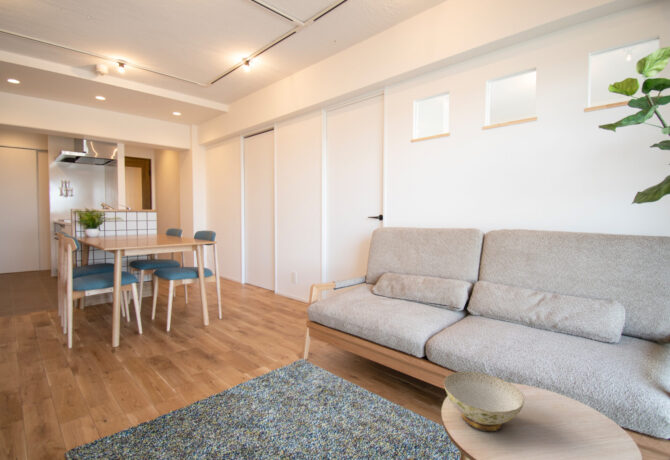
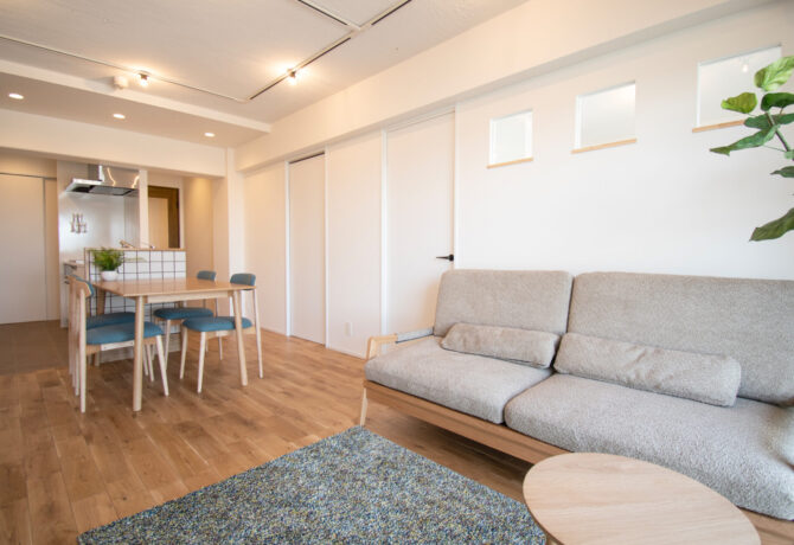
- ceramic bowl (481, 403)
